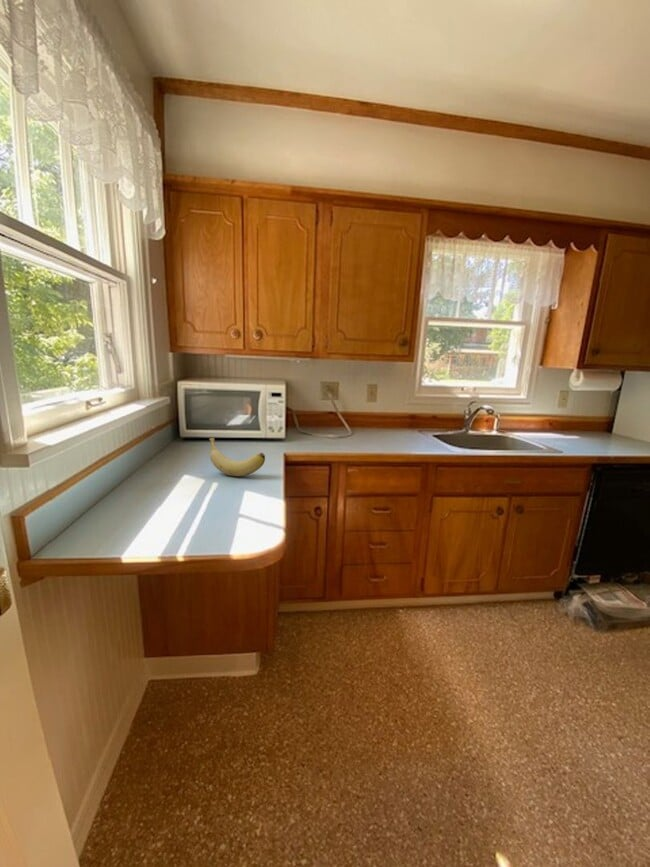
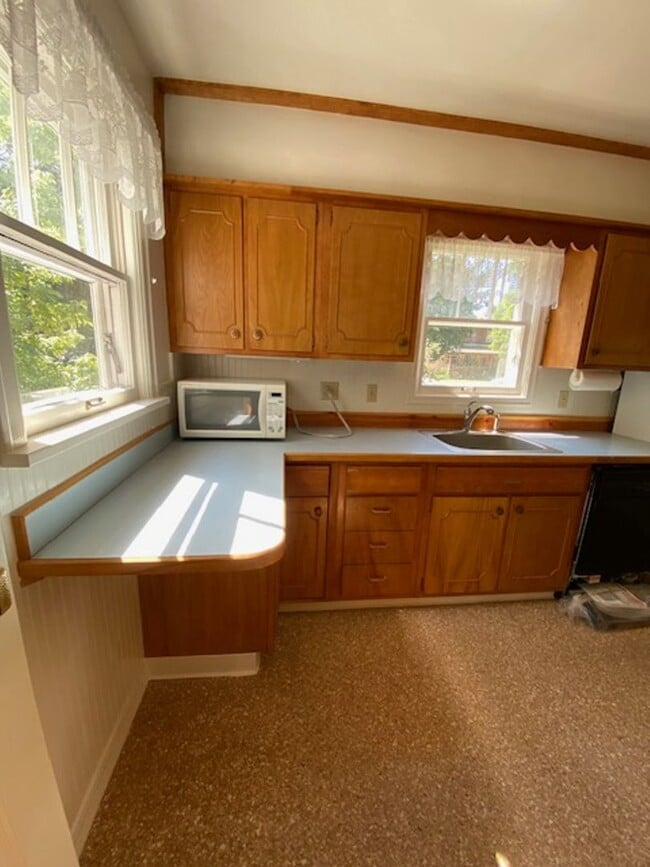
- banana (236, 461)
